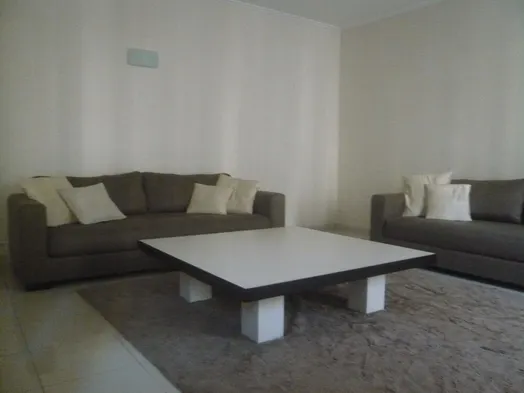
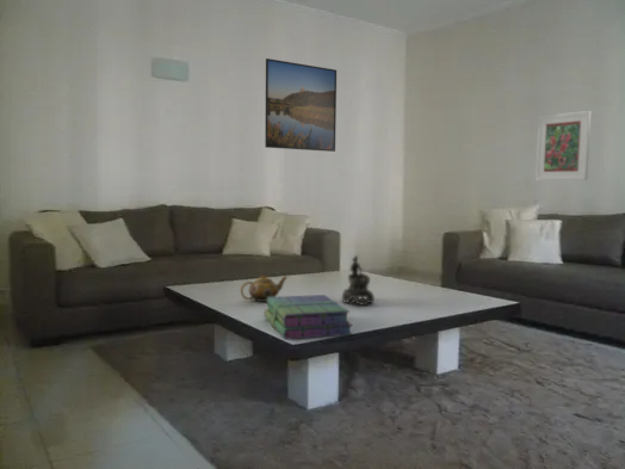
+ teapot (264, 286)
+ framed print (302, 106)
+ decorative bowl (359, 279)
+ stack of books (305, 314)
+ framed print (562, 147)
